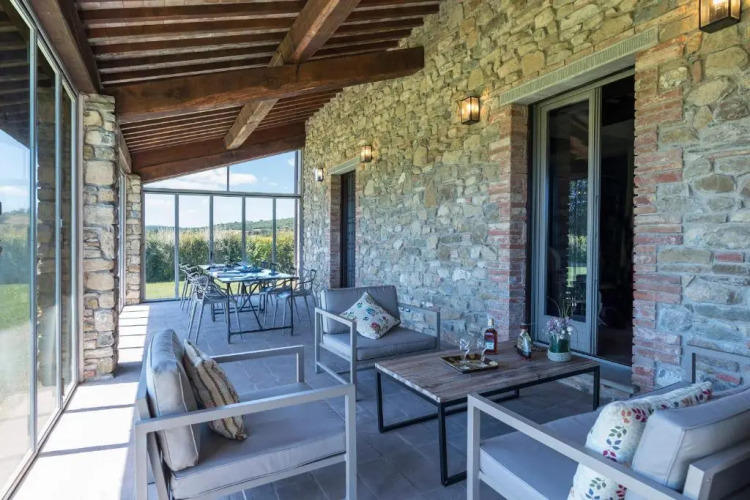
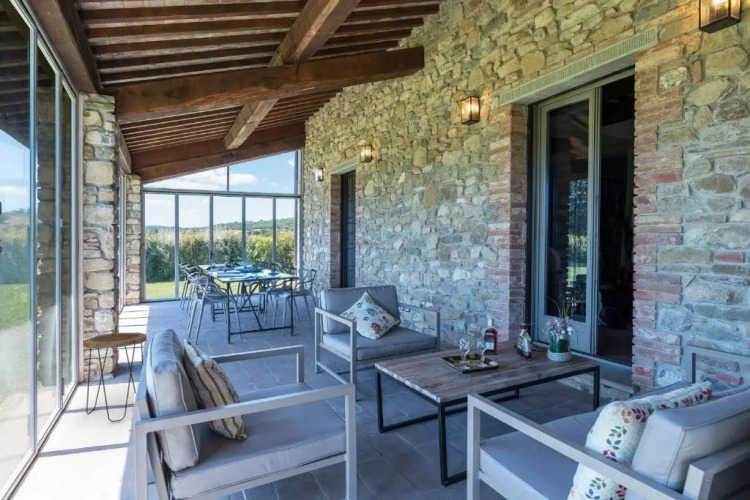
+ side table (103, 379)
